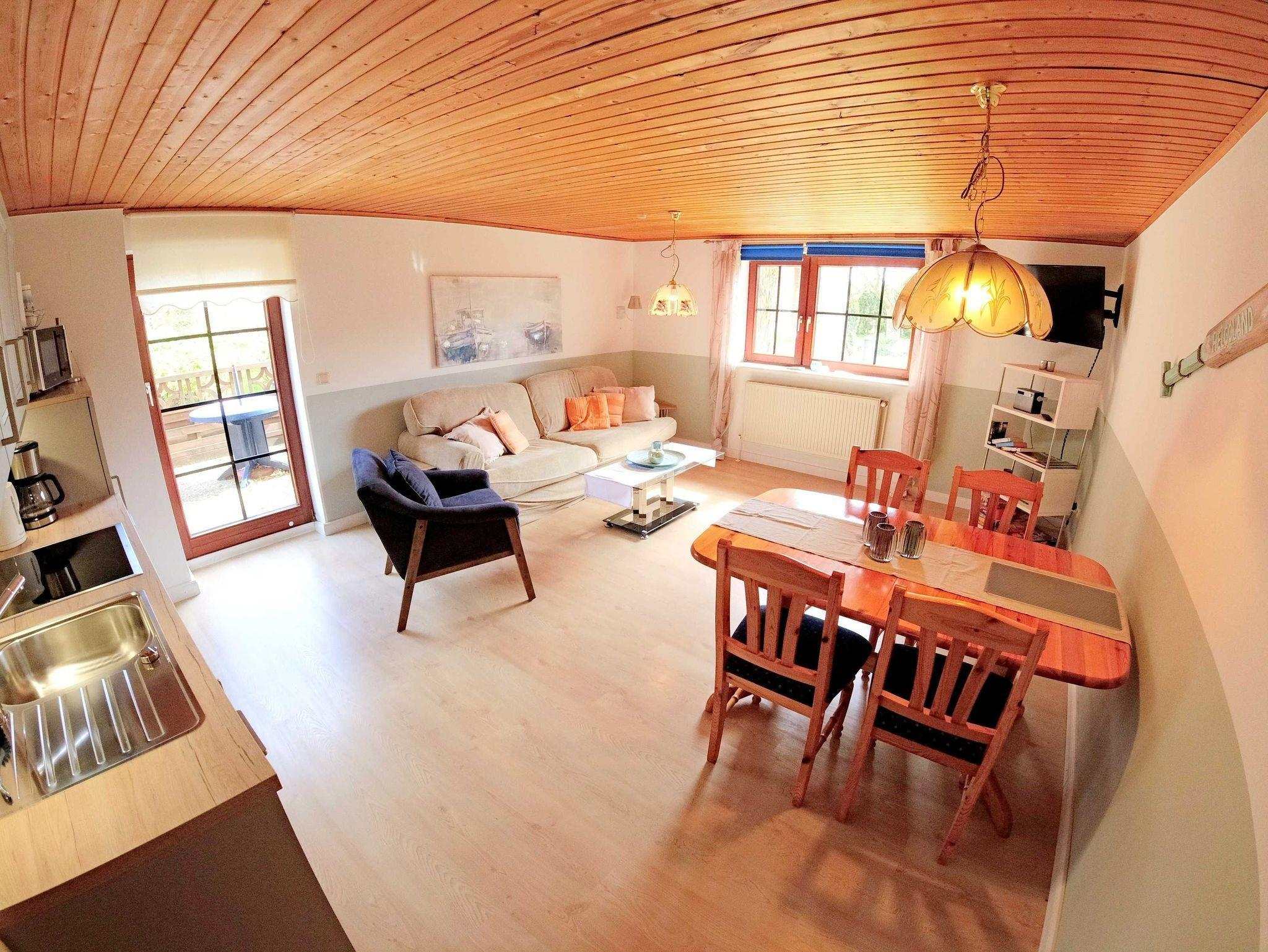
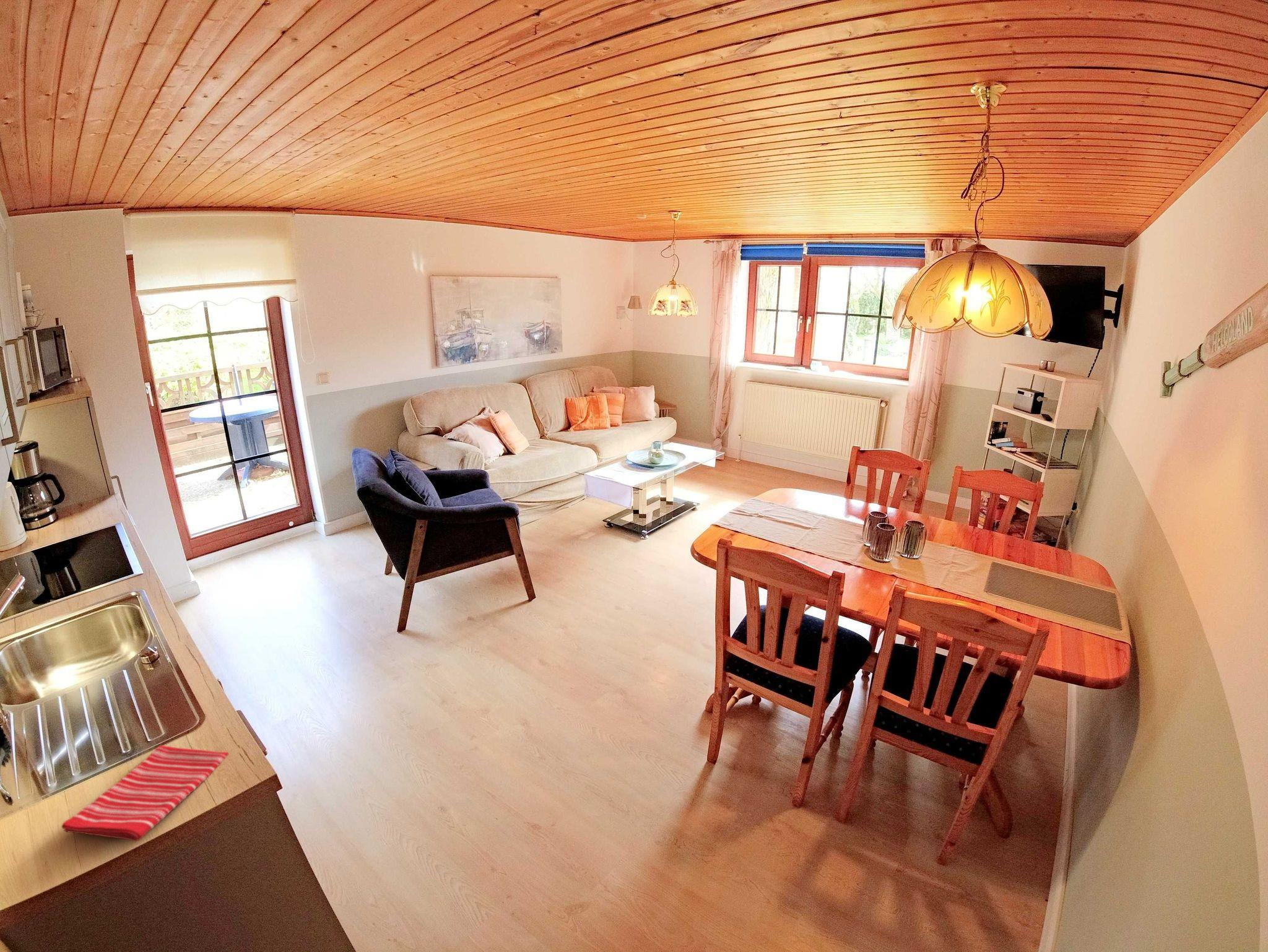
+ dish towel (150, 788)
